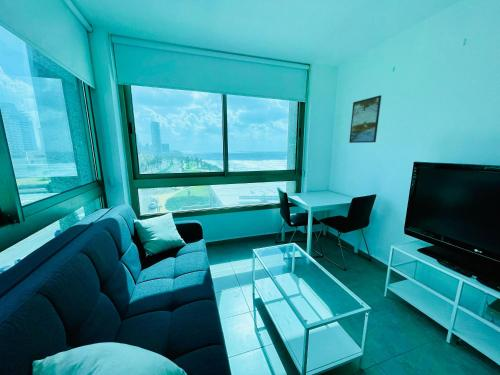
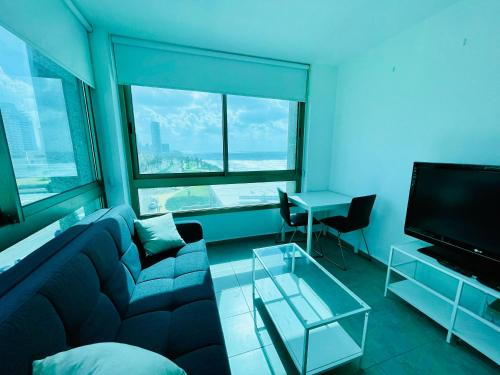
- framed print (363, 121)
